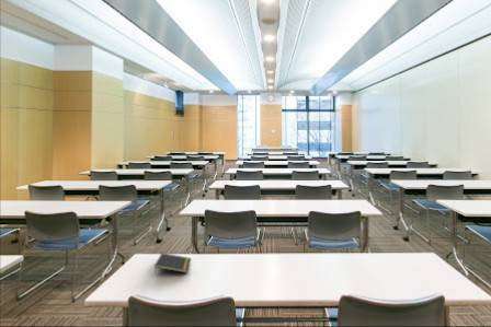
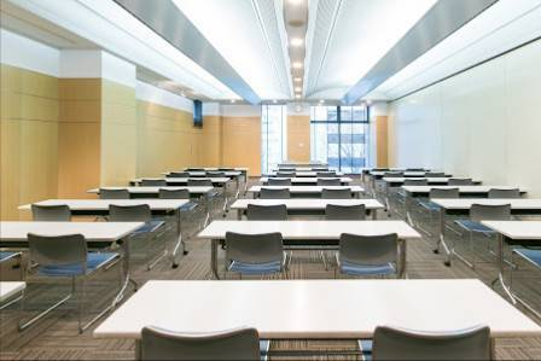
- notepad (173, 261)
